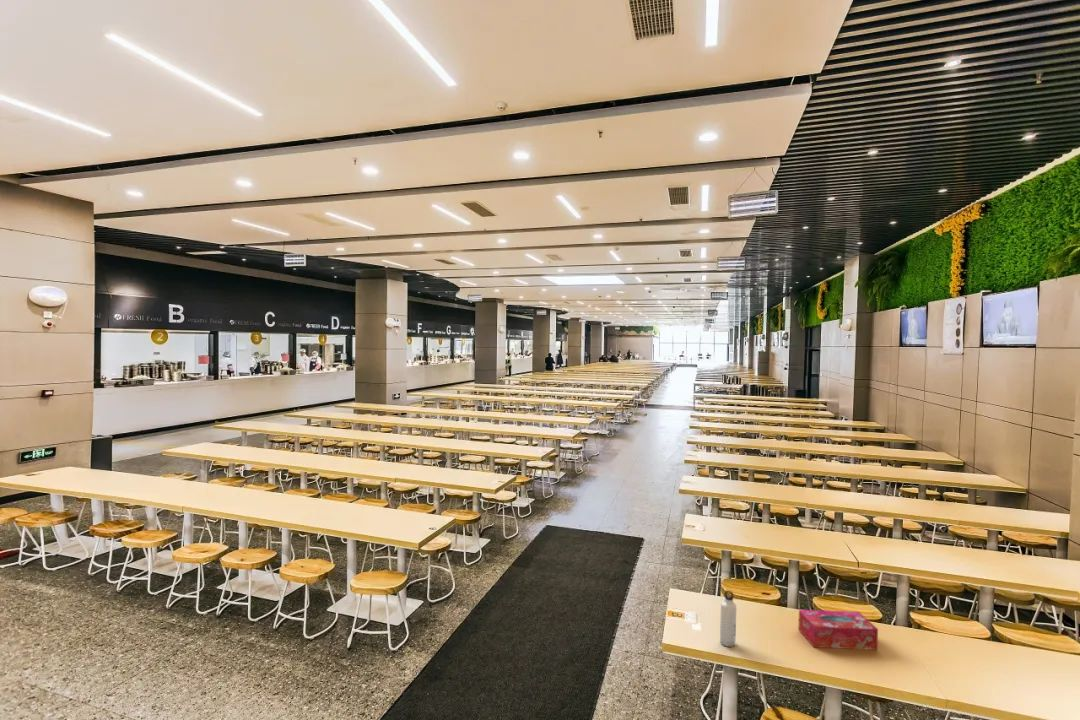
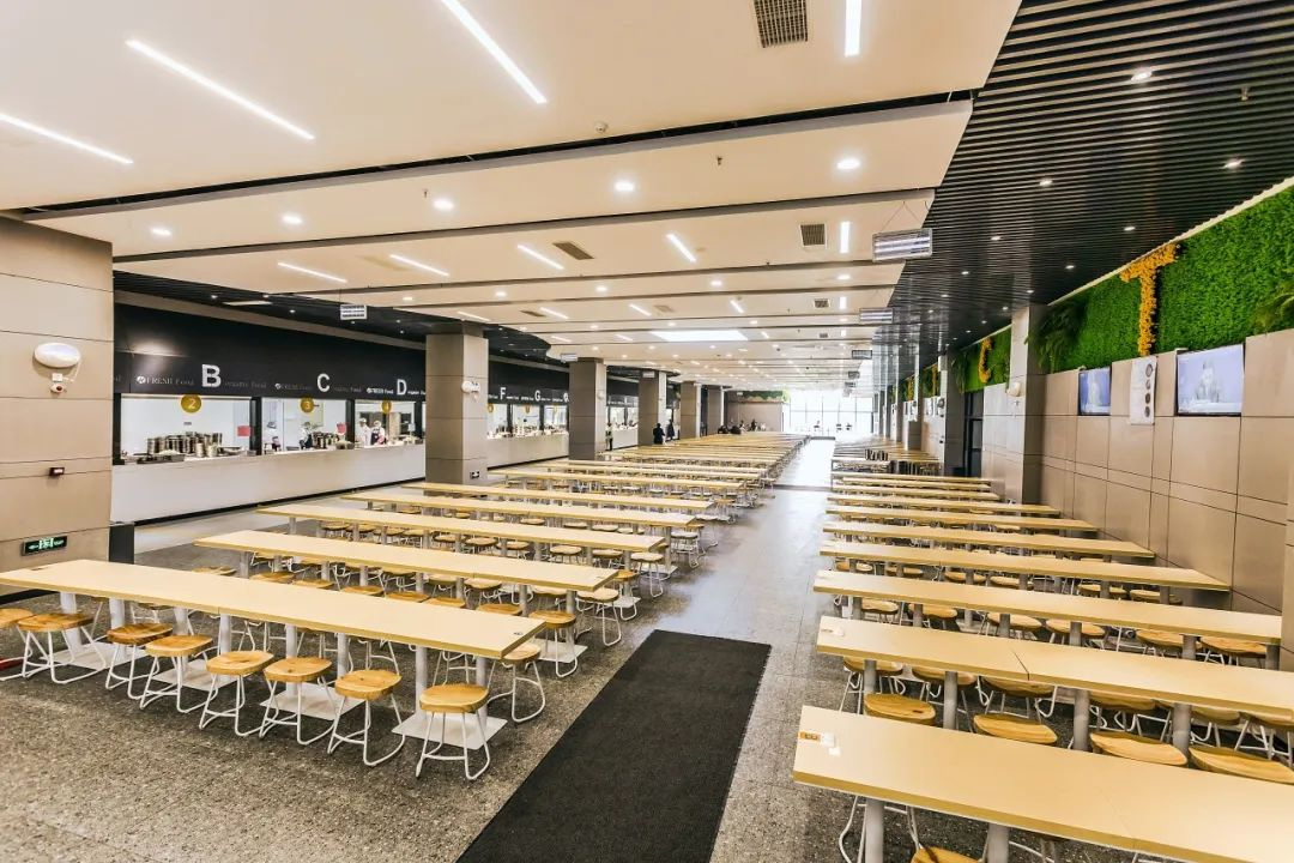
- water bottle (728, 617)
- tissue box (836, 629)
